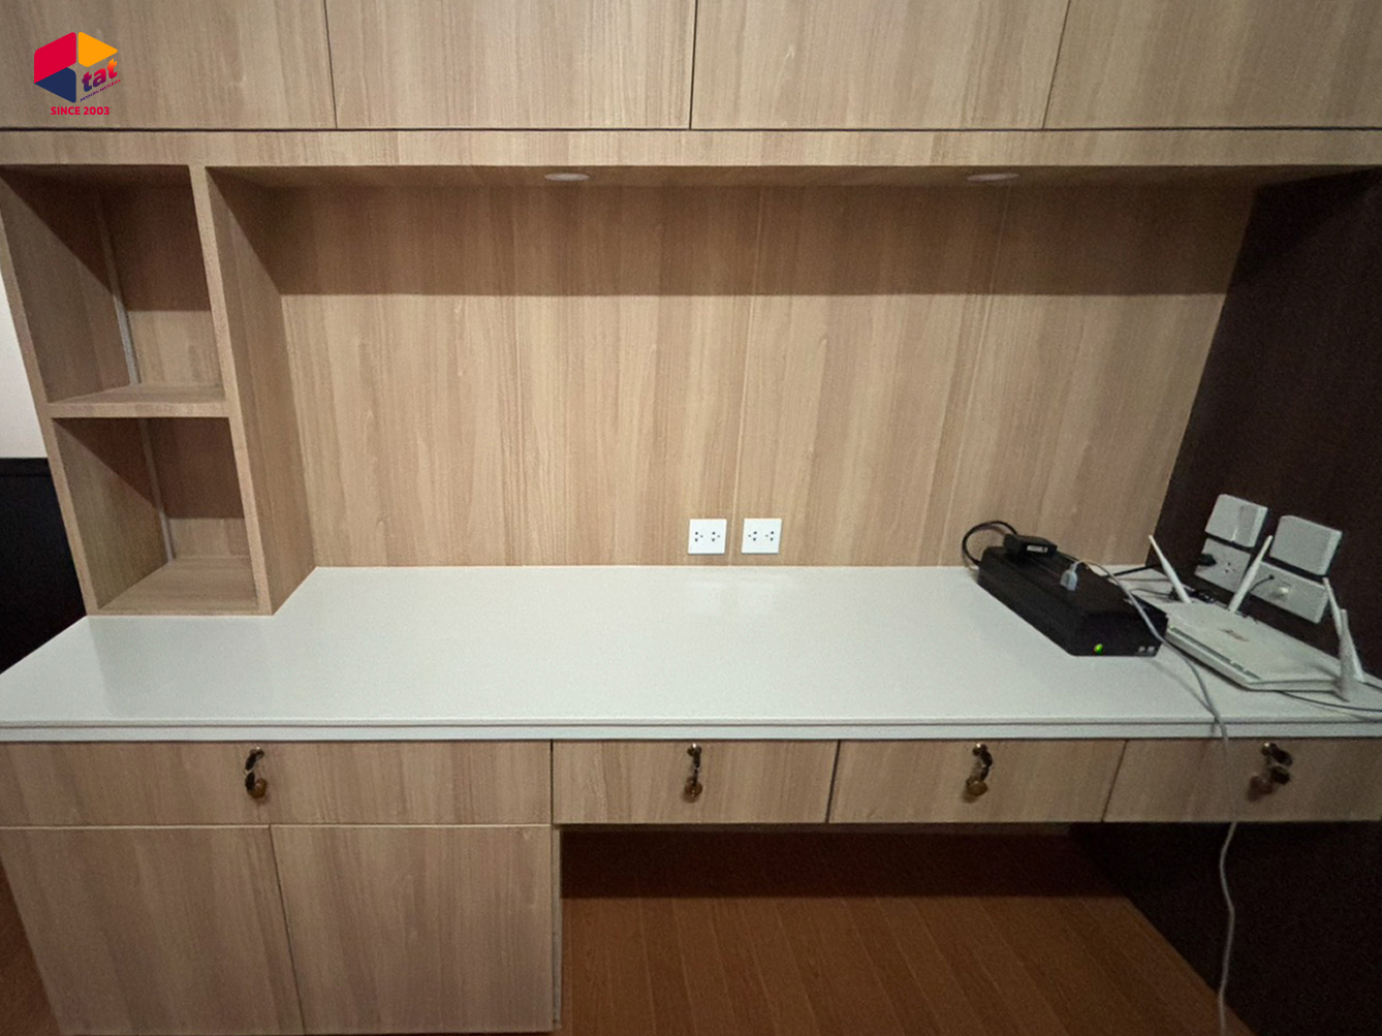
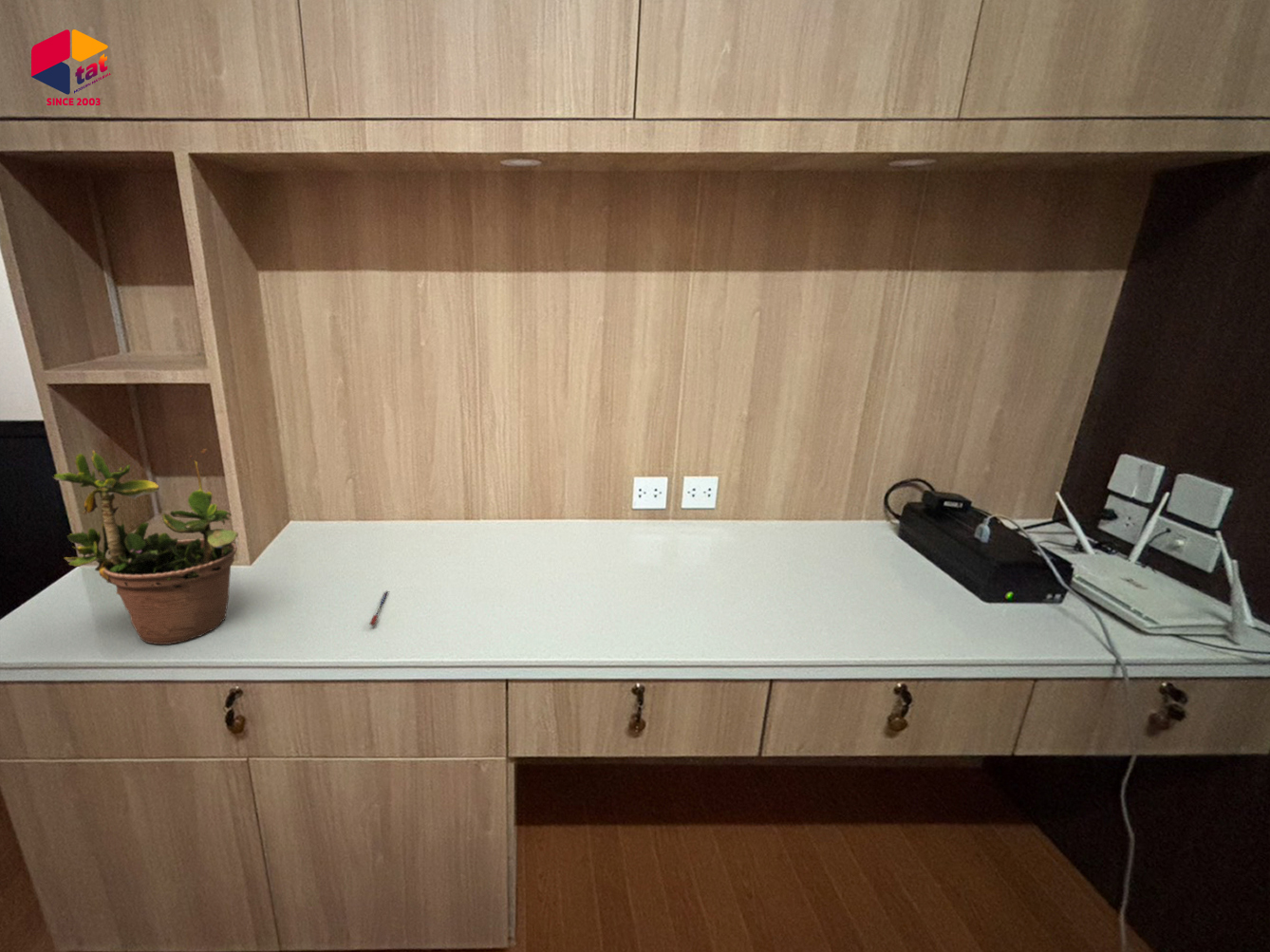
+ potted plant (164, 532)
+ pen (380, 606)
